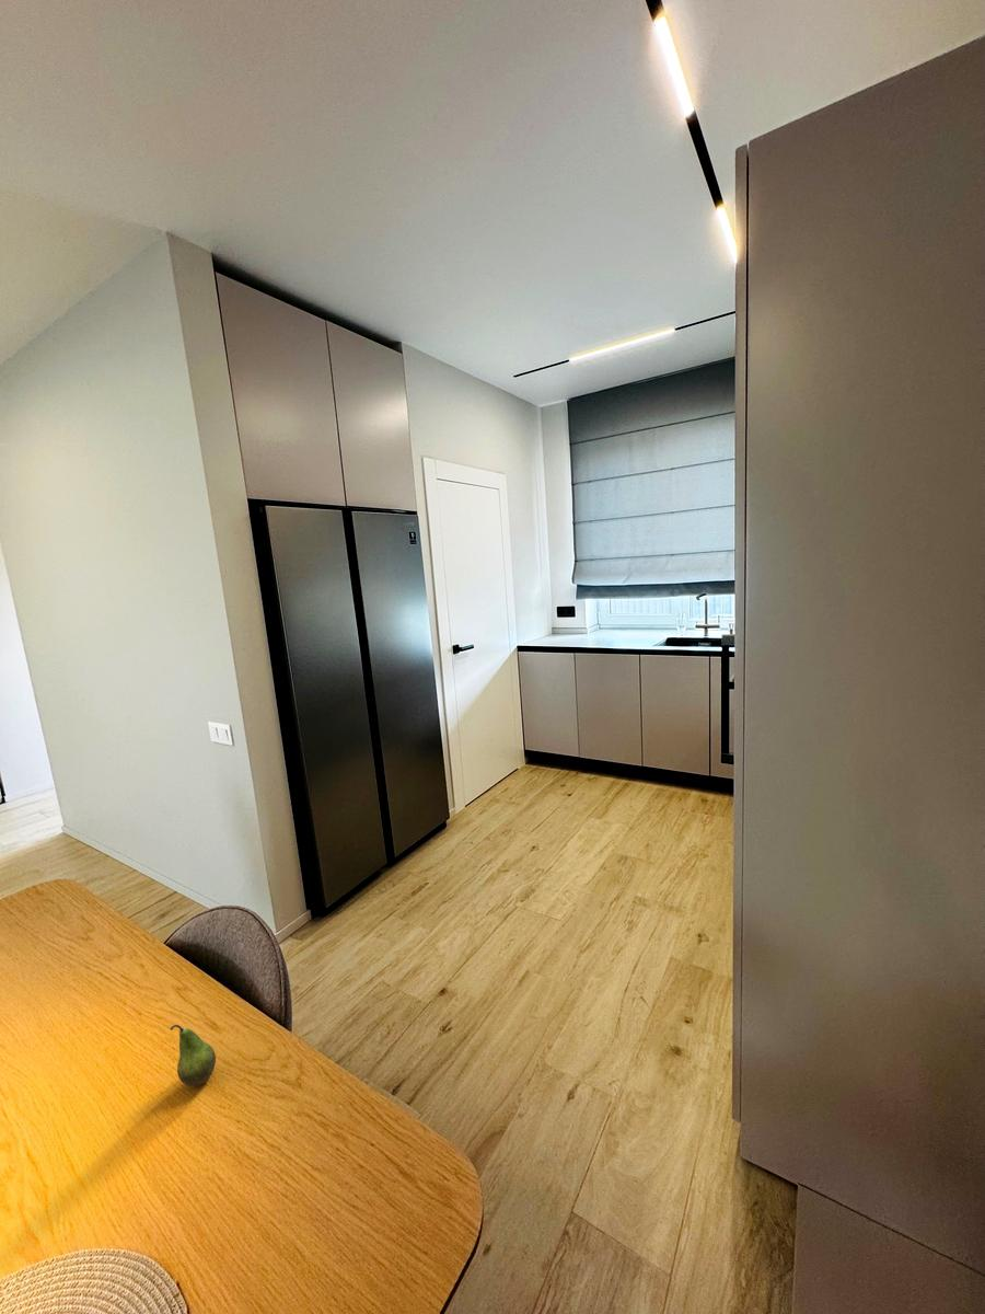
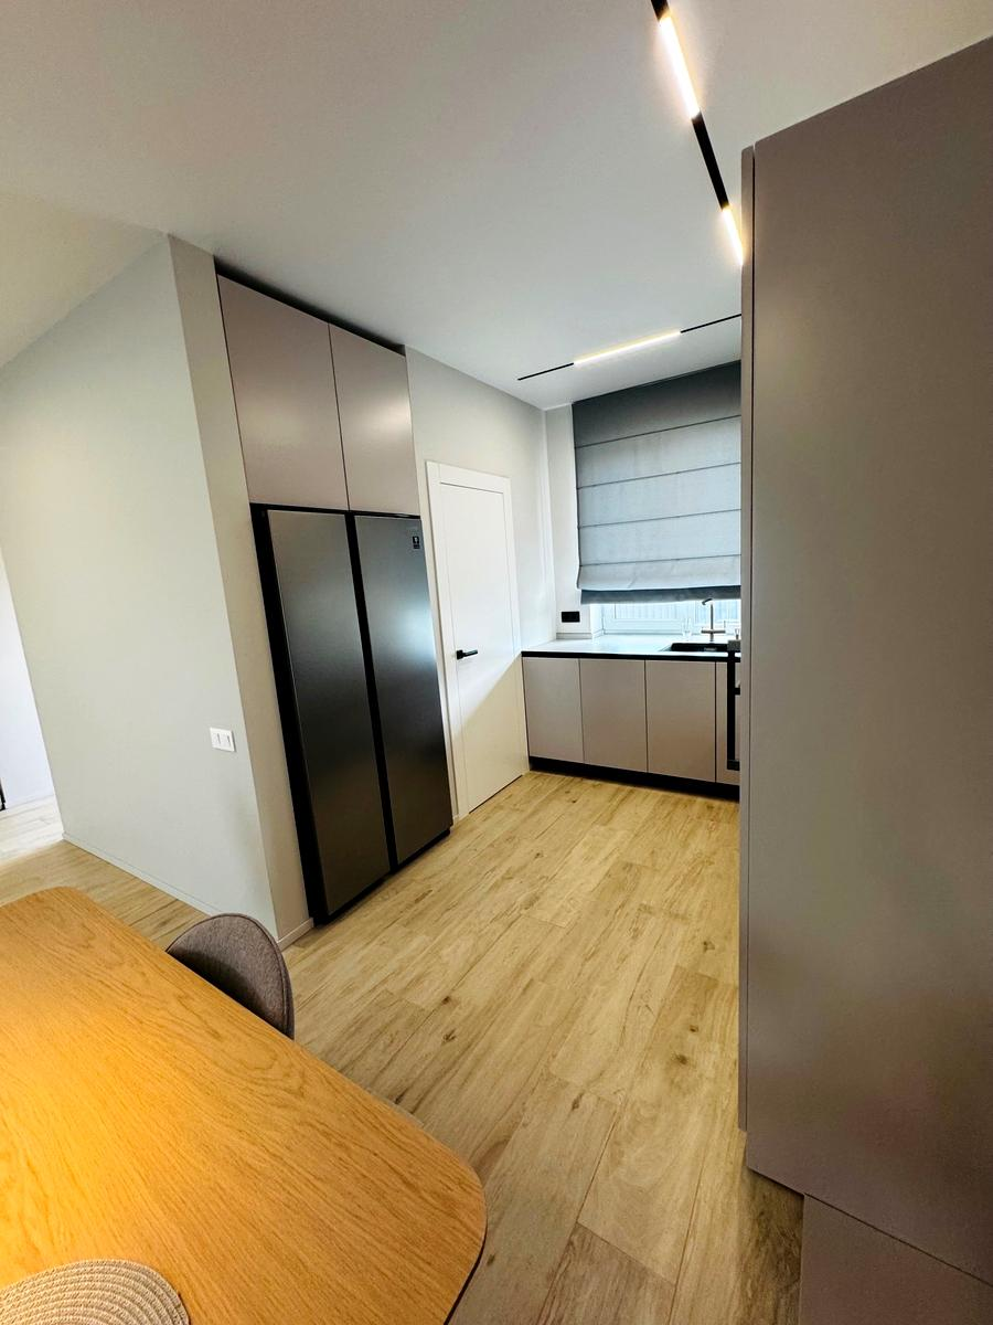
- fruit (193, 1046)
